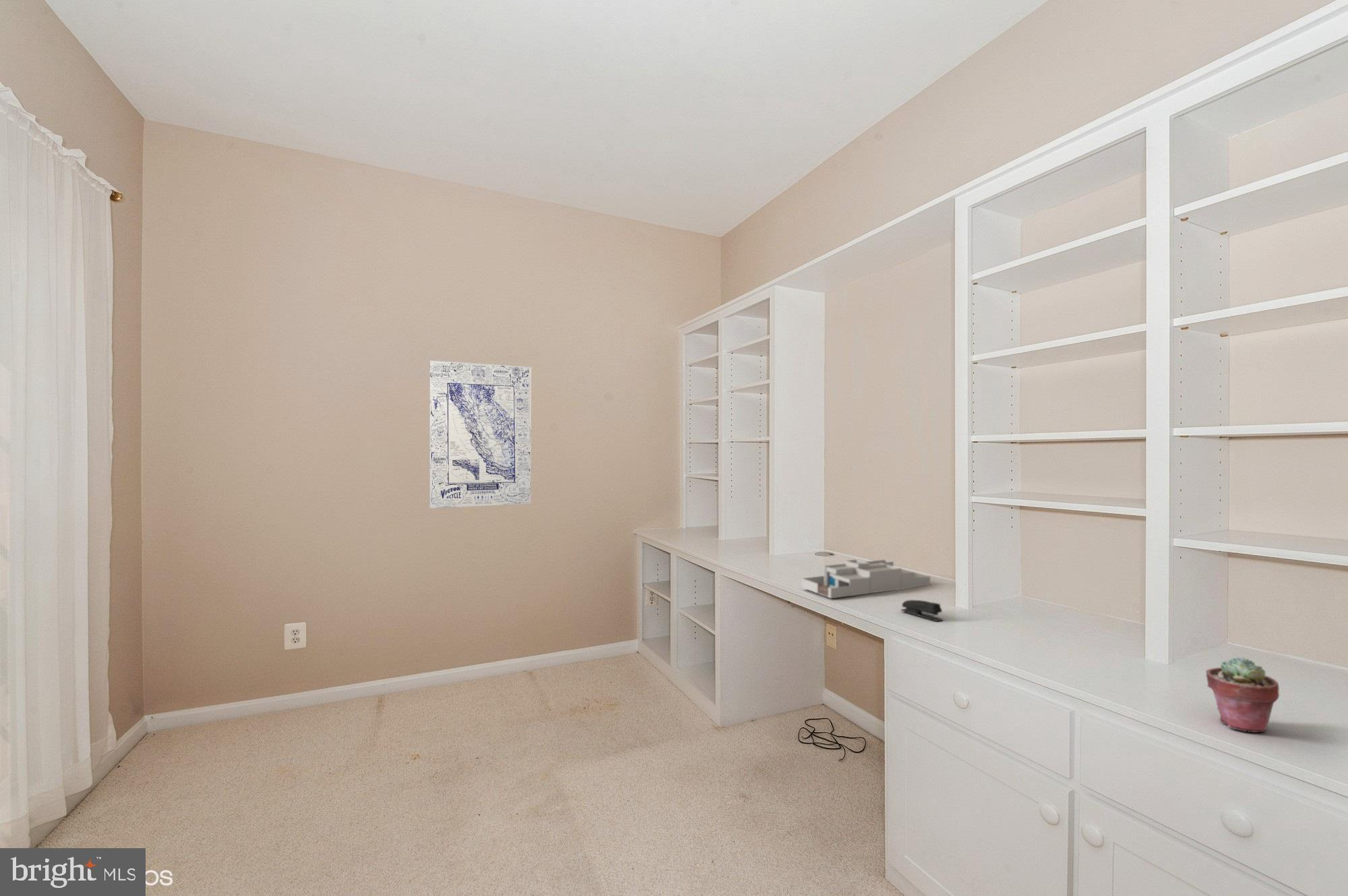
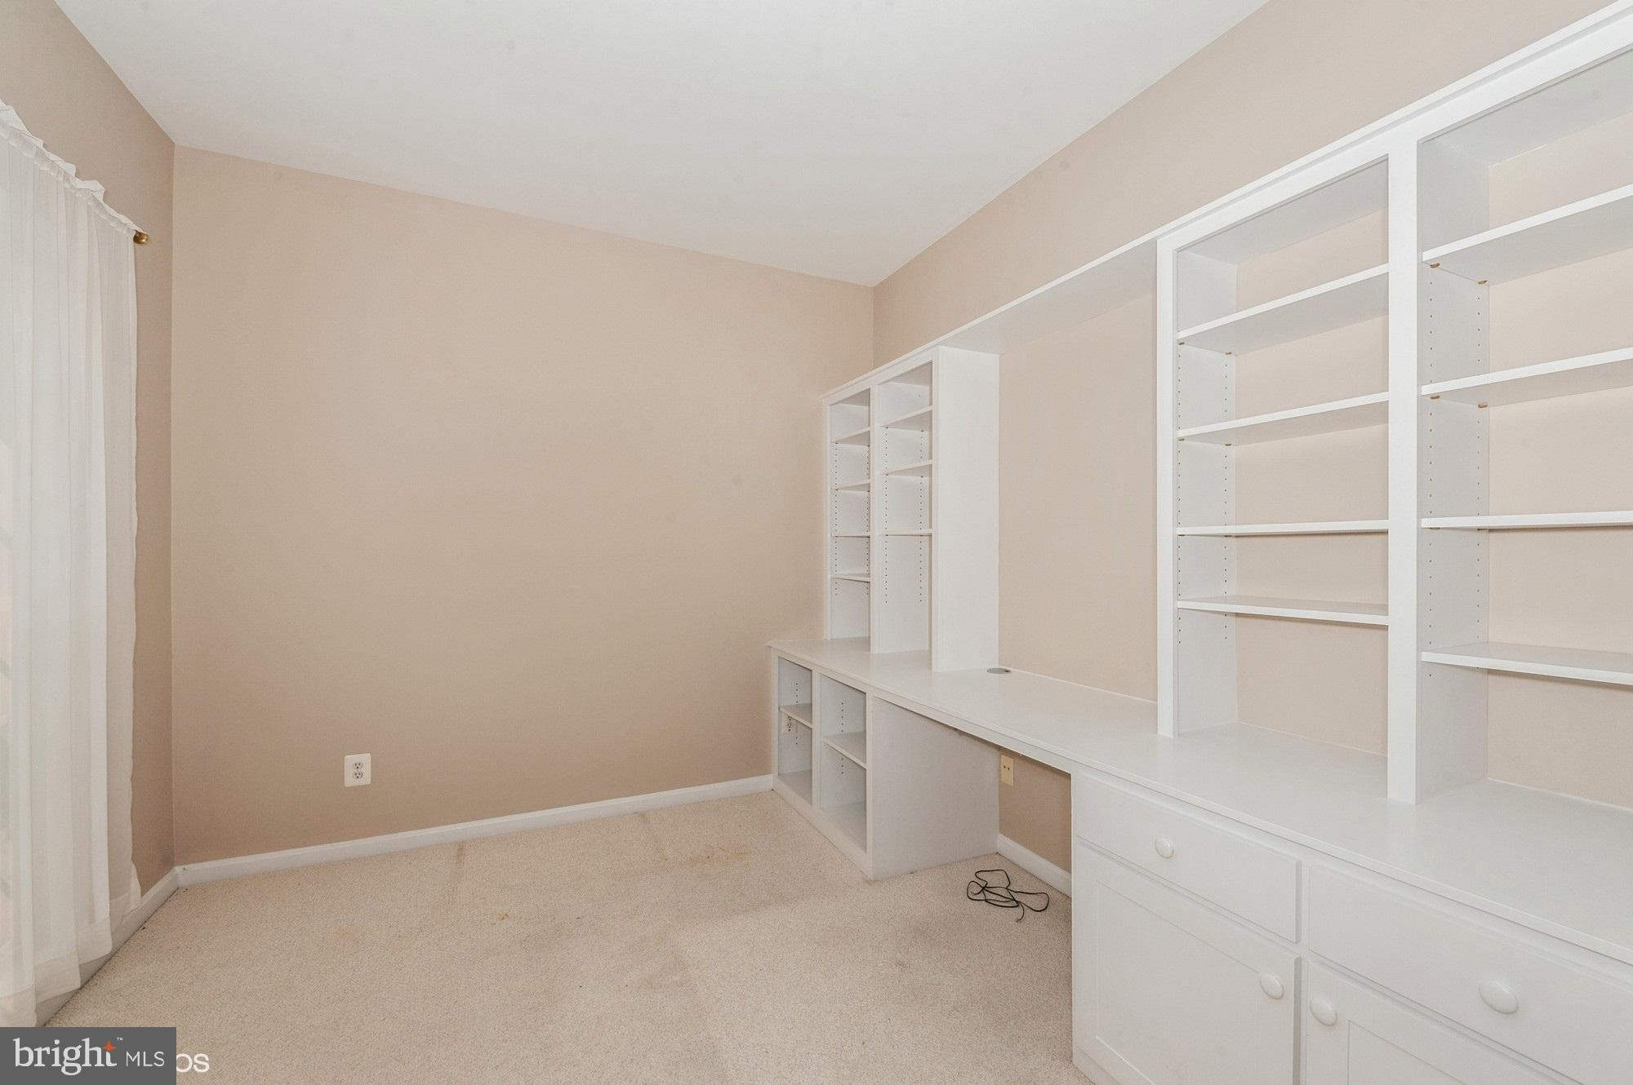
- stapler (921, 607)
- wall art (481, 435)
- desk organizer (866, 575)
- potted succulent (1242, 691)
